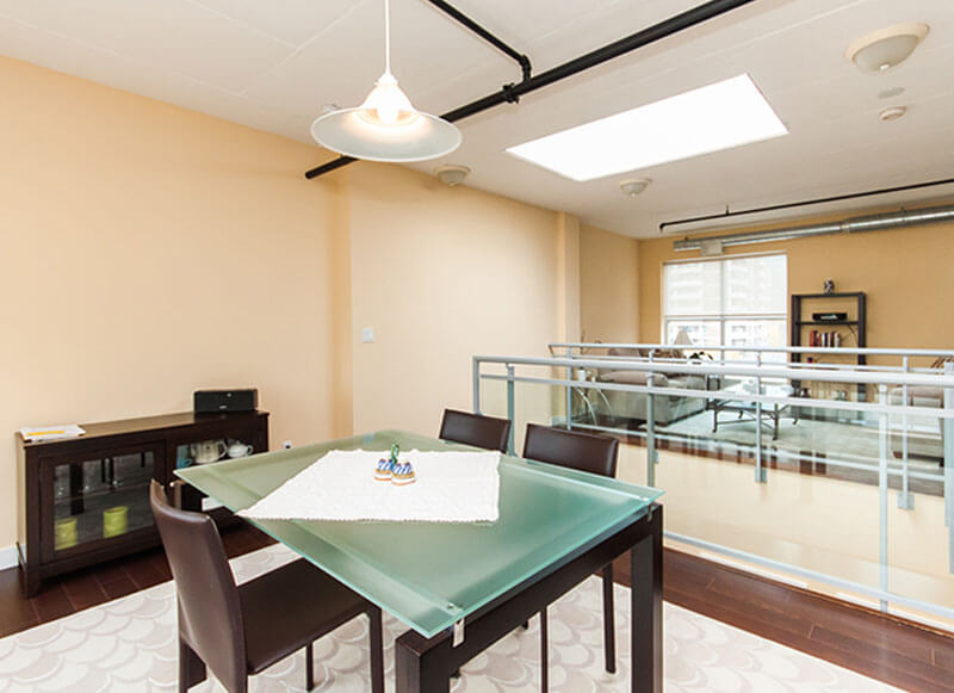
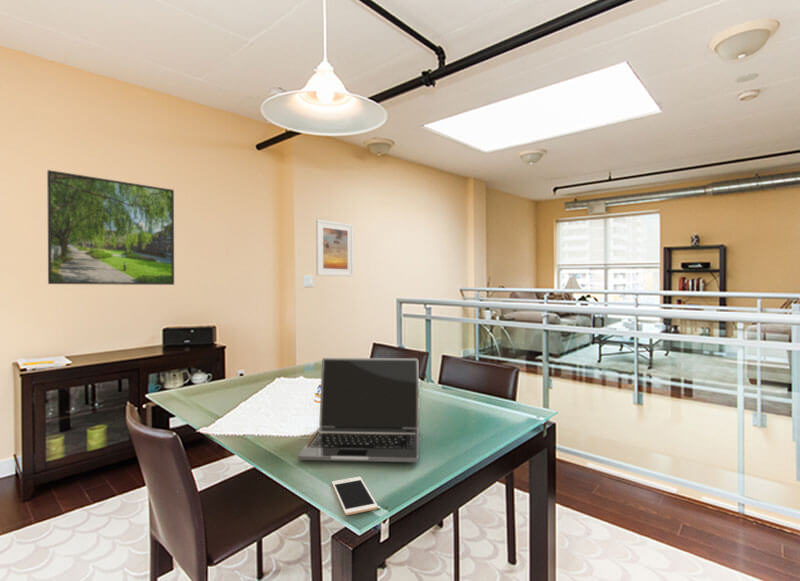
+ laptop (364, 404)
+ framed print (116, 232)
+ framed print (335, 249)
+ cell phone (353, 494)
